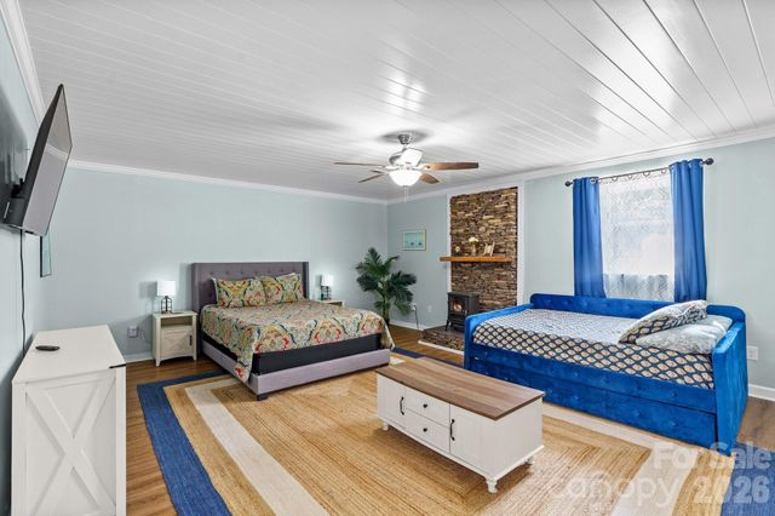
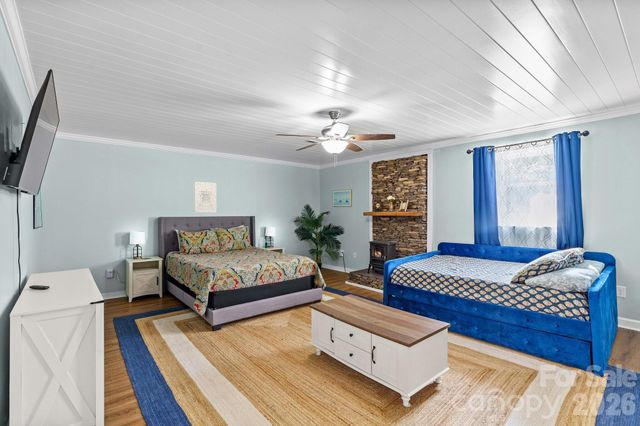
+ wall art (205, 197)
